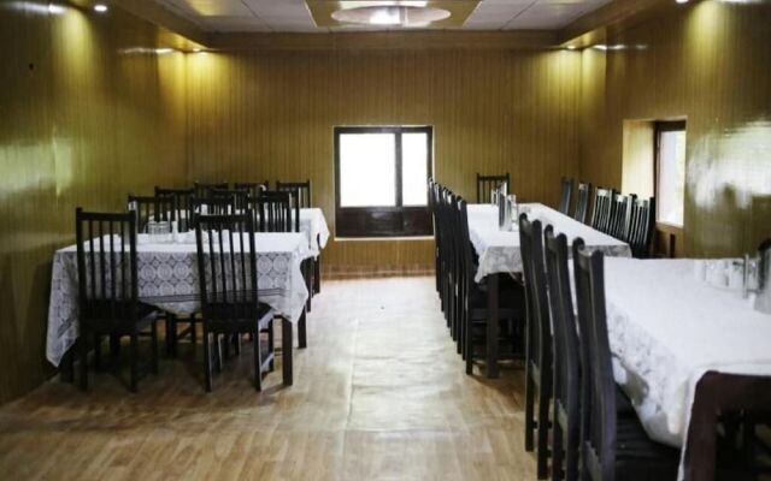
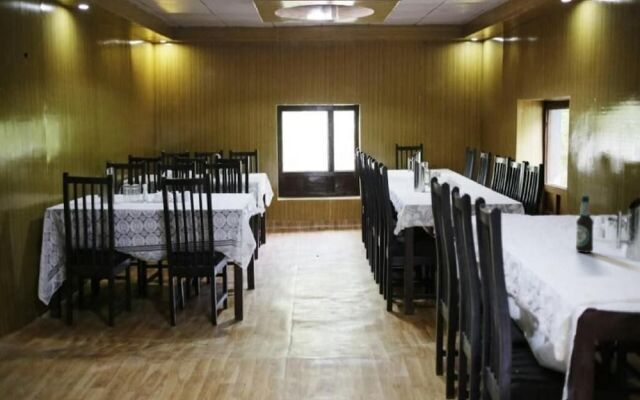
+ bottle (584, 223)
